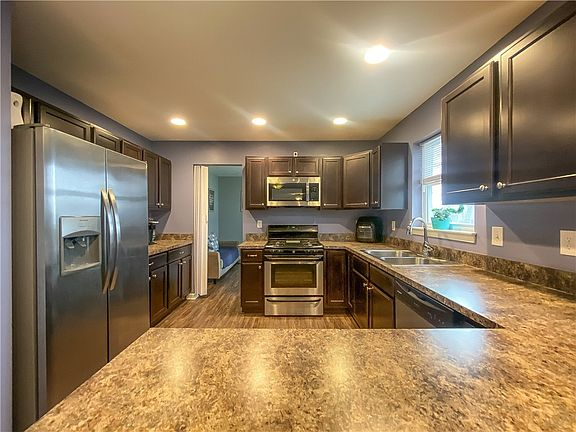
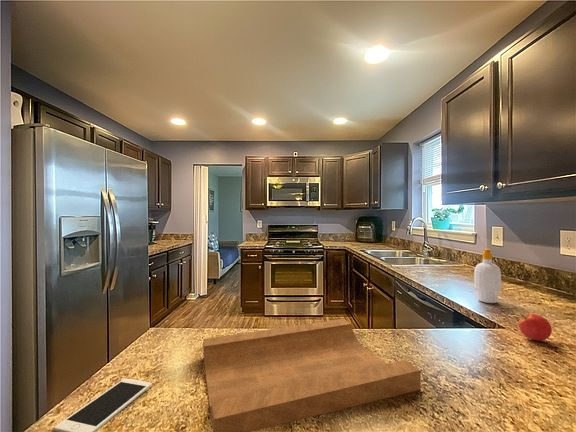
+ soap bottle (487, 275)
+ cell phone (108, 403)
+ cutting board (299, 361)
+ fruit (534, 327)
